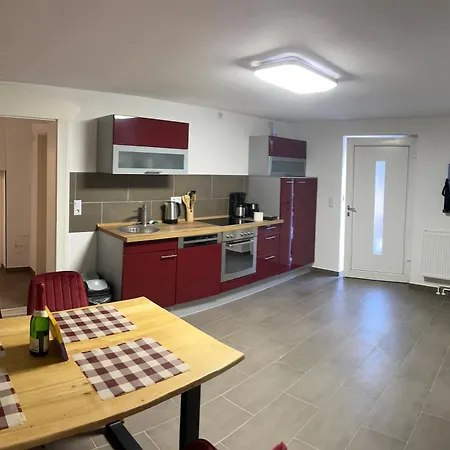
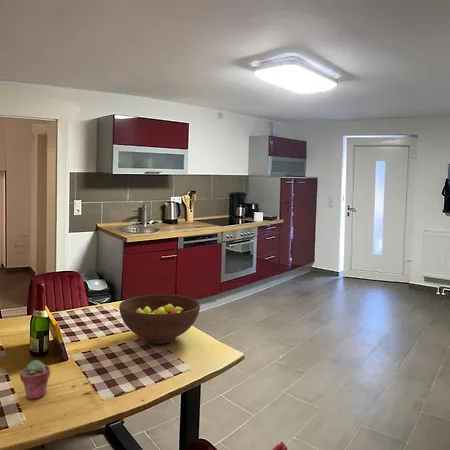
+ potted succulent (35, 377)
+ fruit bowl (159, 321)
